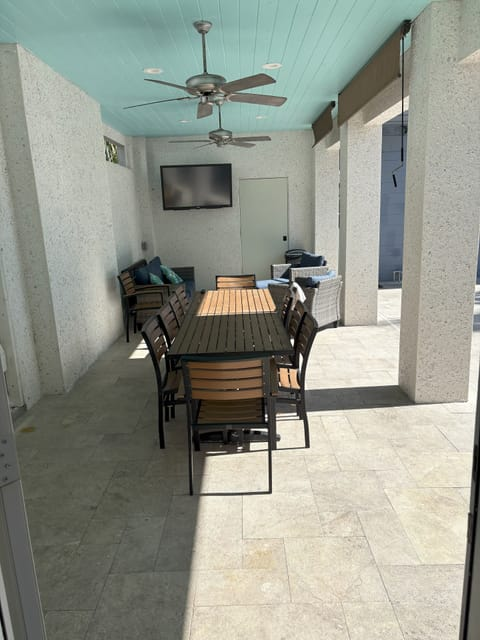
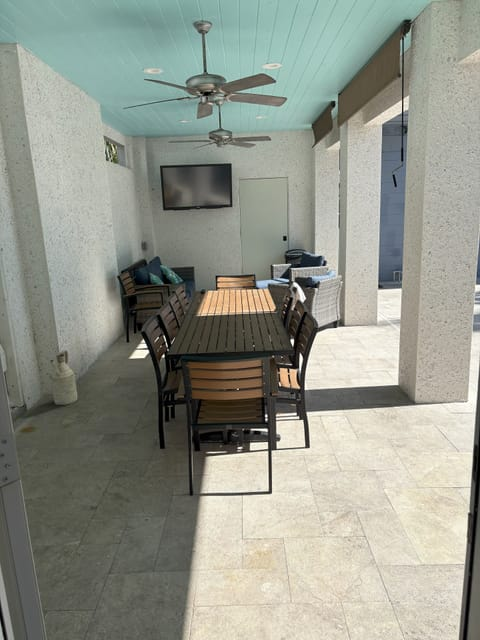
+ watering can (62, 377)
